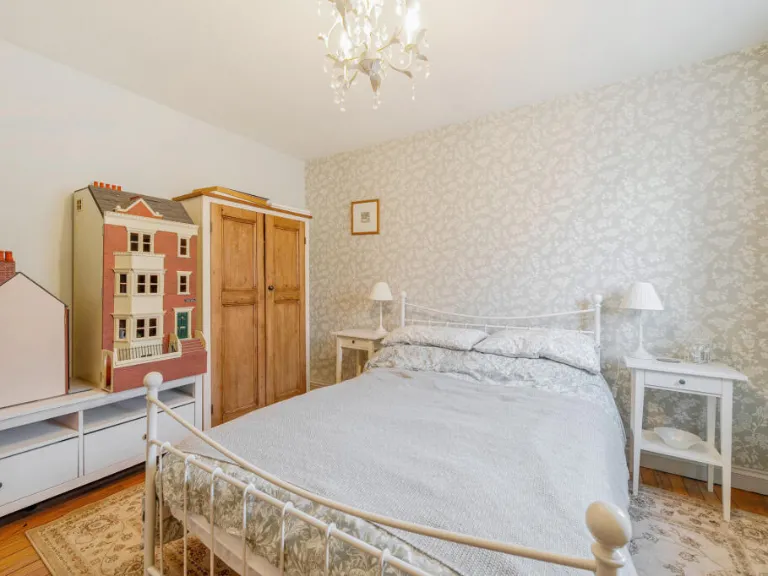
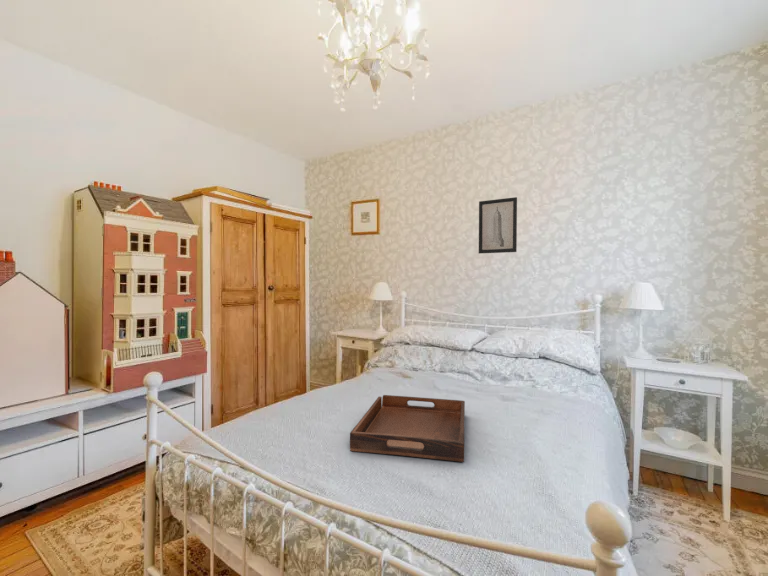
+ wall art (497, 226)
+ serving tray (414, 422)
